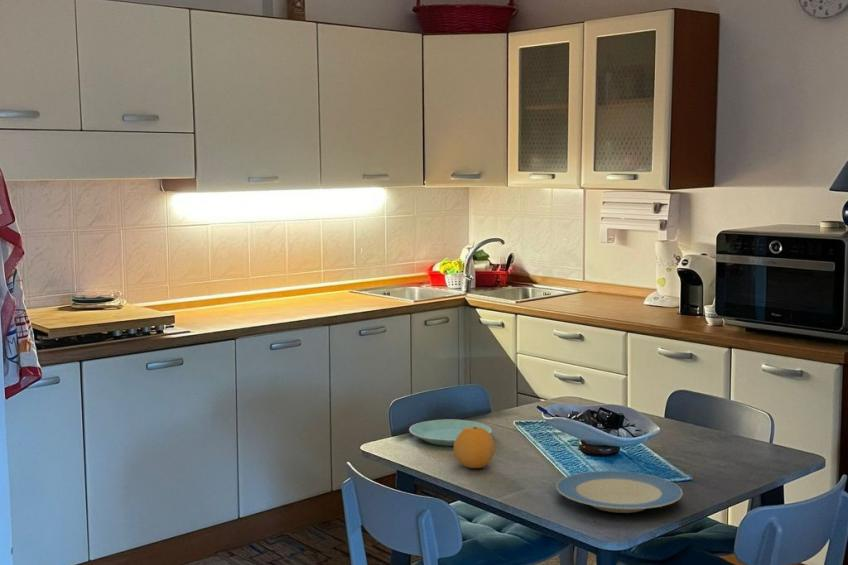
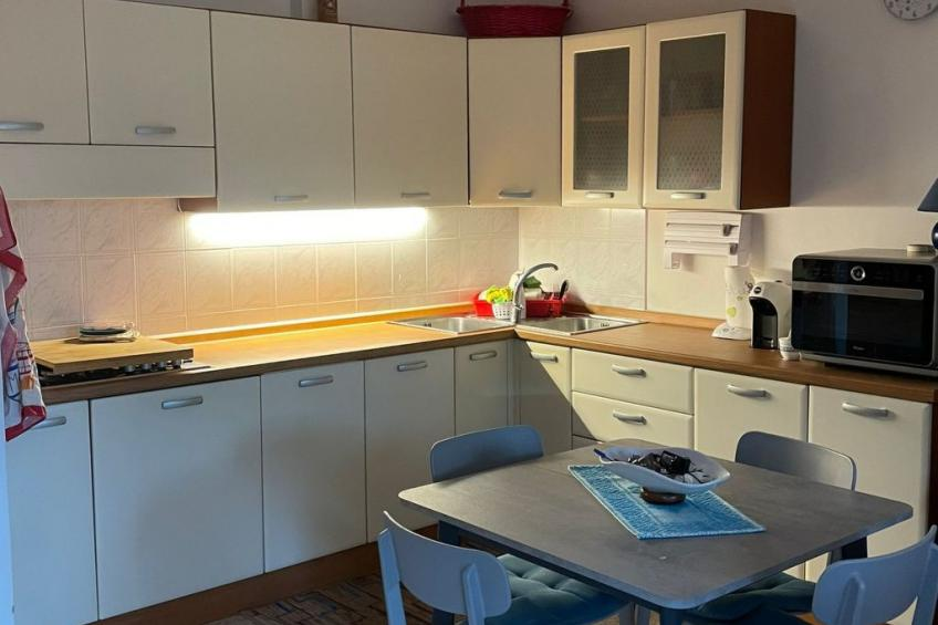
- plate (618, 495)
- fruit (474, 447)
- plate (450, 433)
